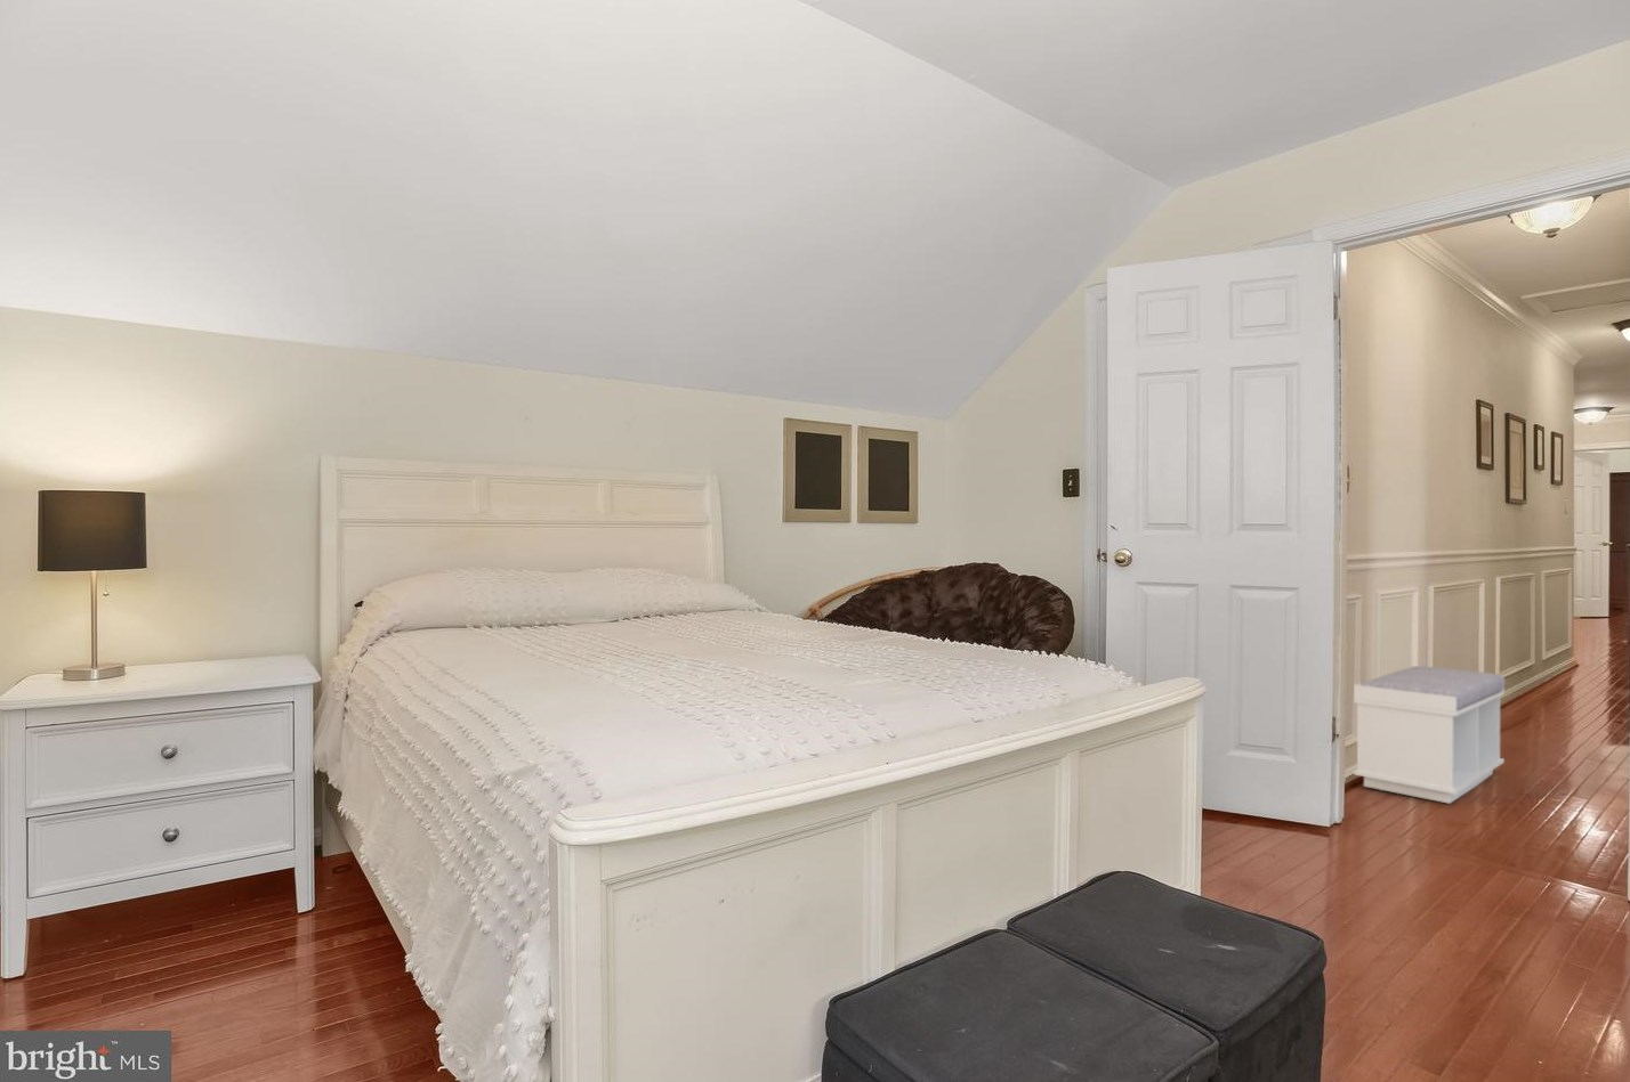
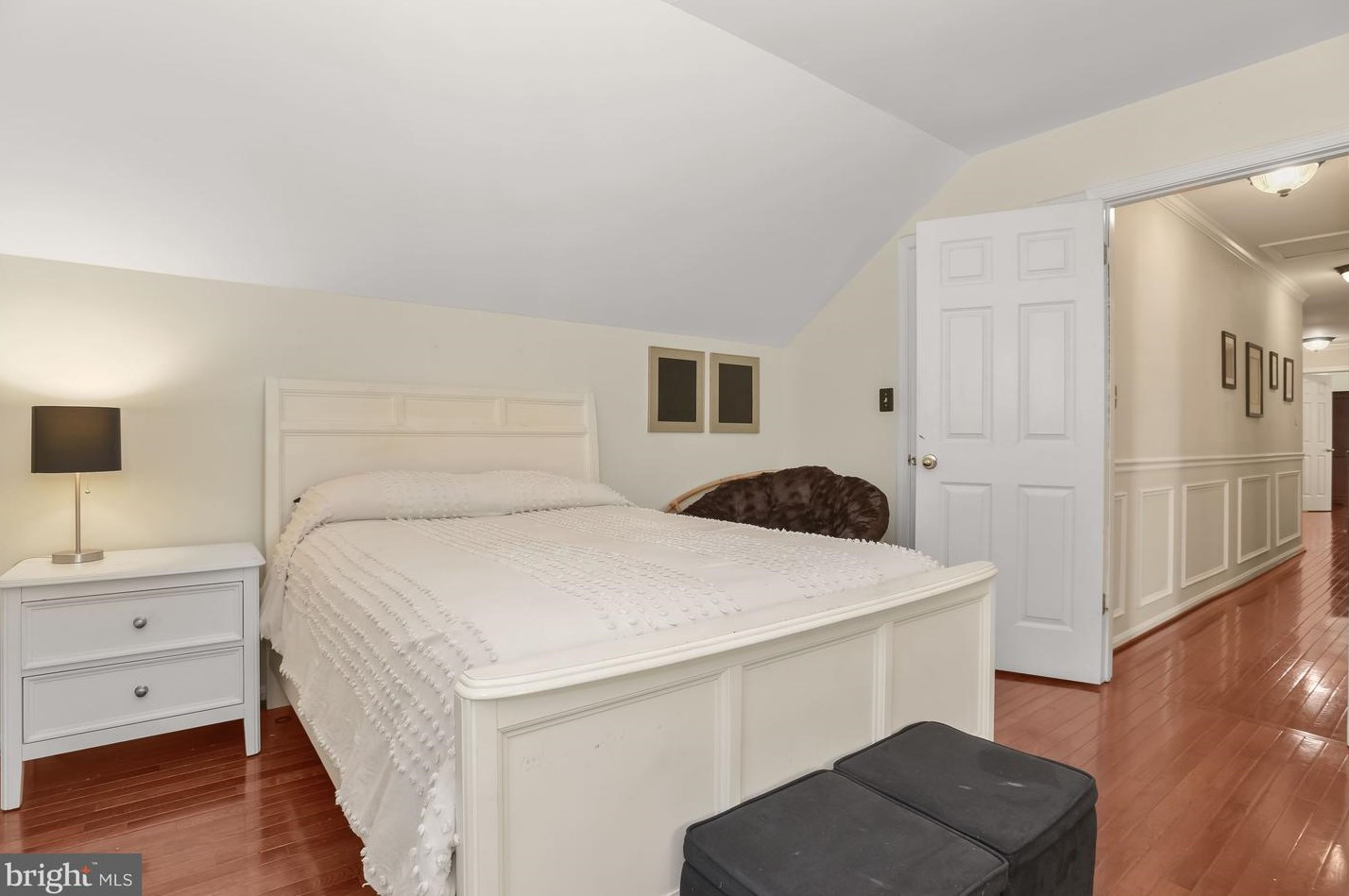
- bench (1433, 727)
